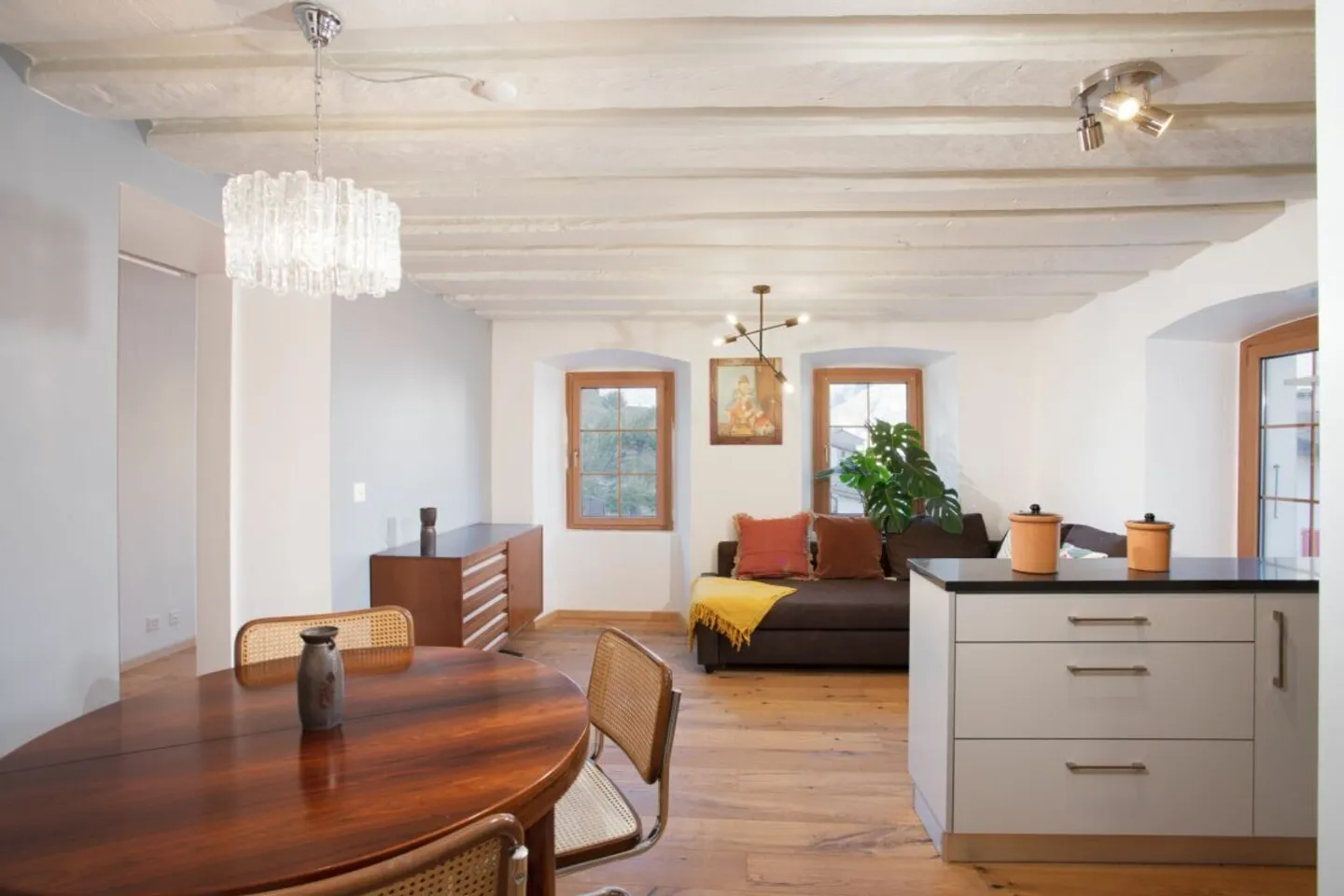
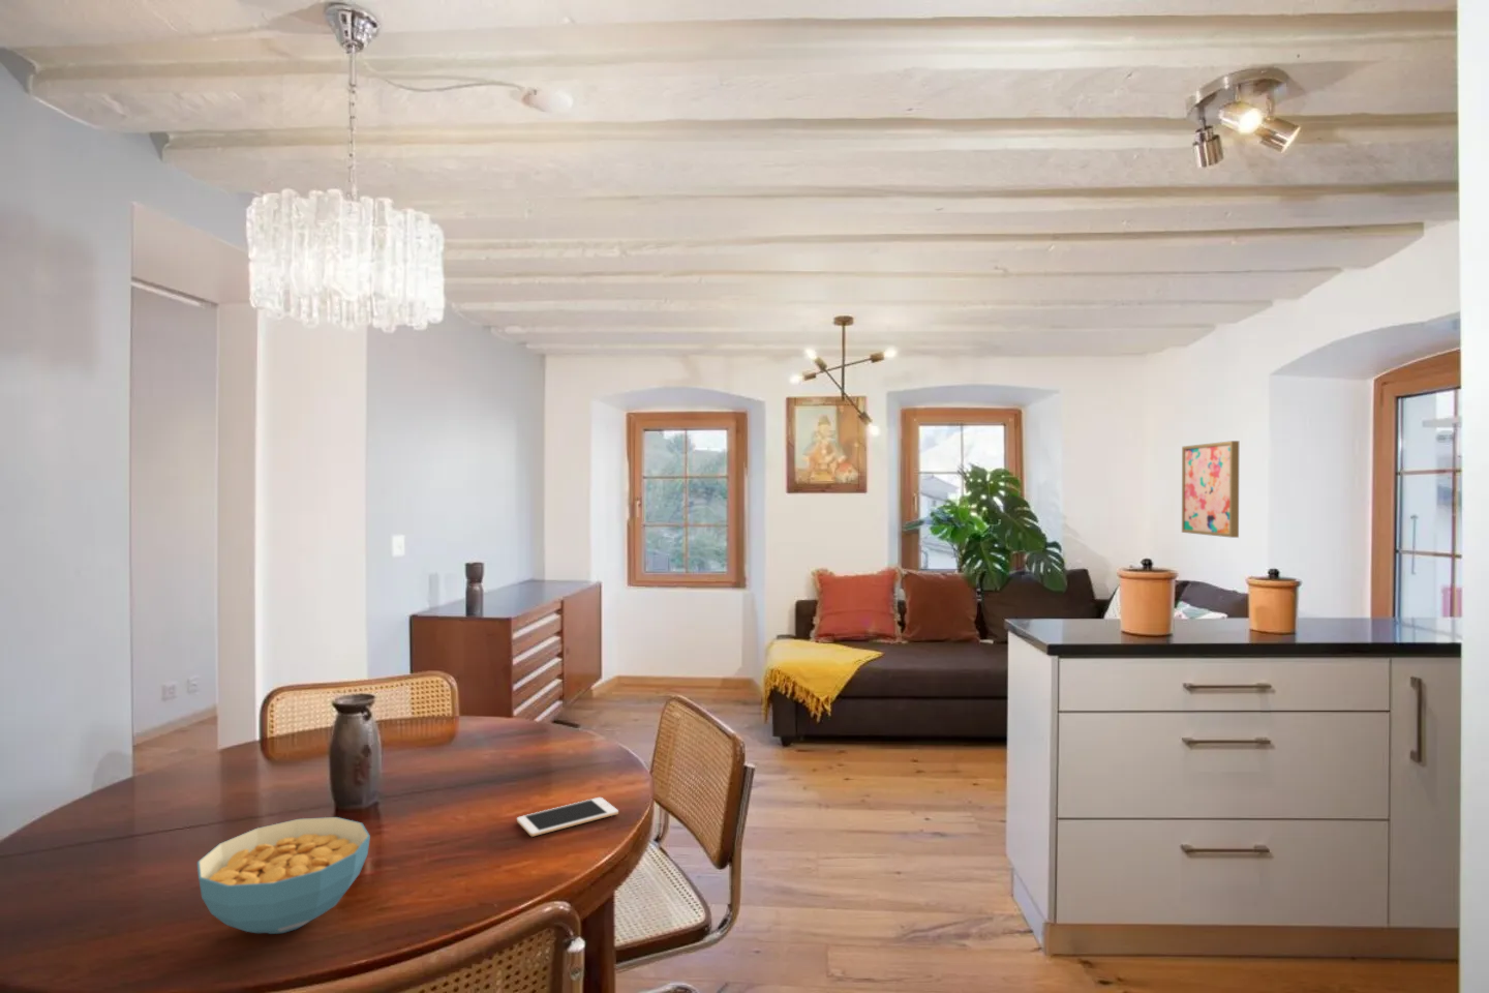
+ wall art (1208, 489)
+ cell phone (567, 815)
+ cereal bowl (287, 884)
